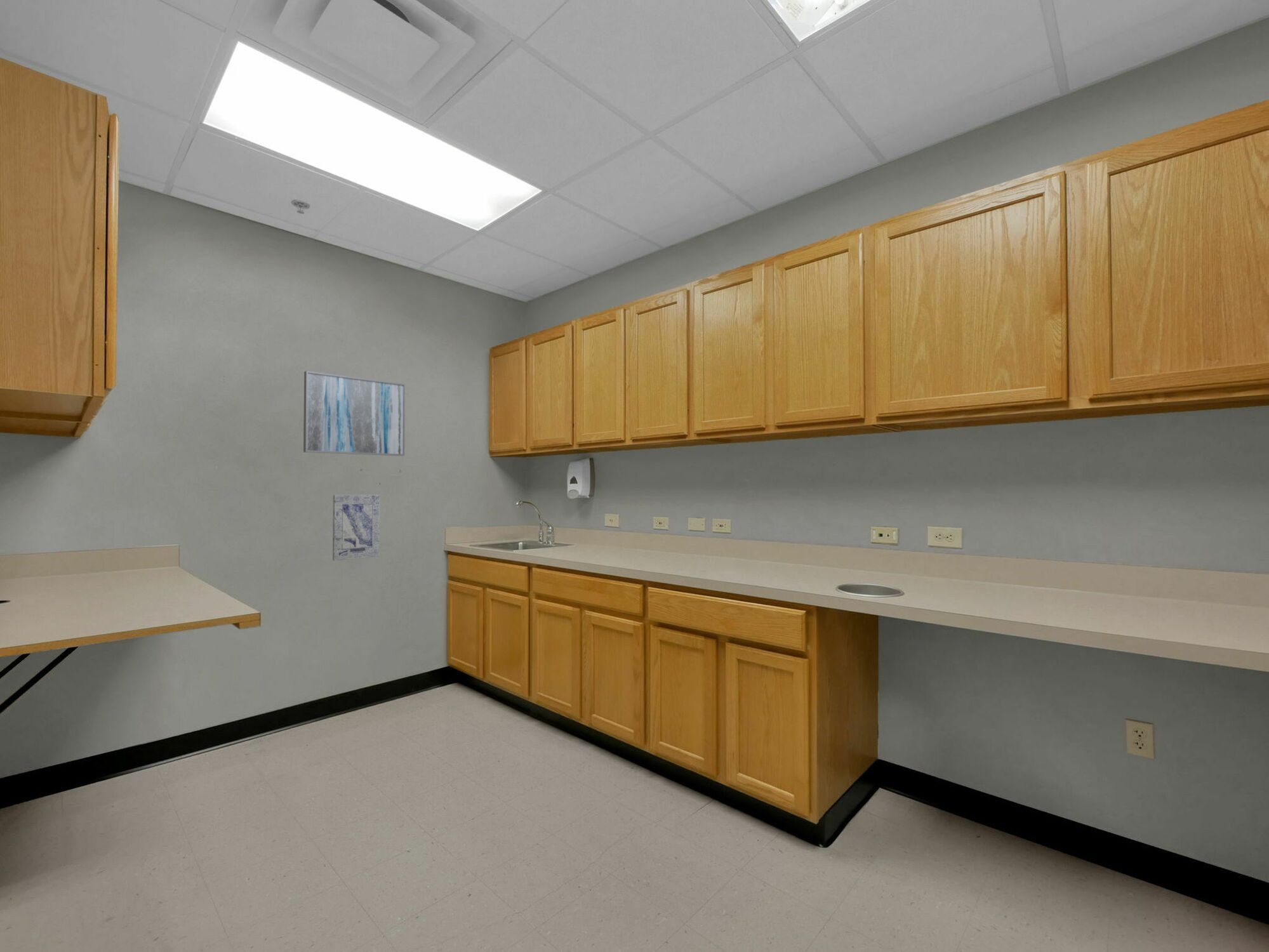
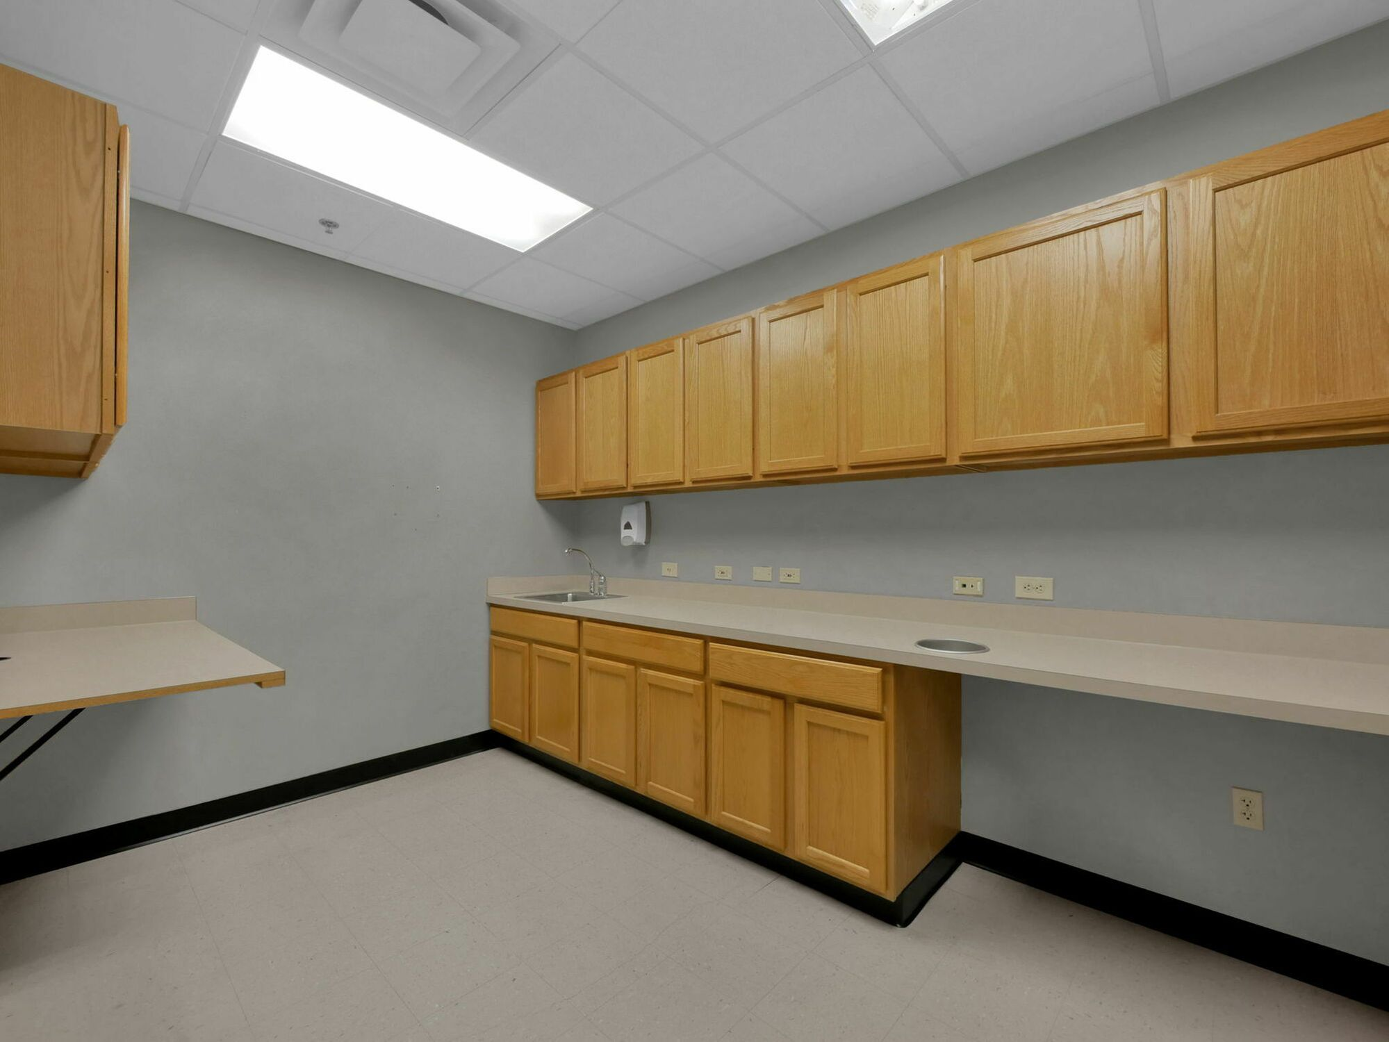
- wall art (357, 526)
- wall art (357, 416)
